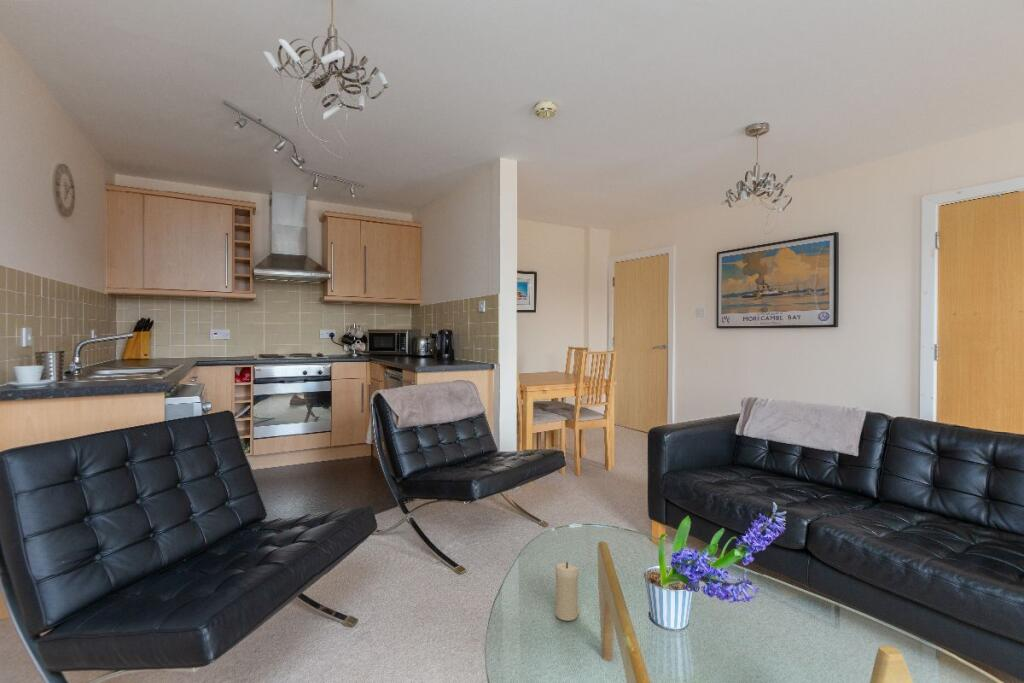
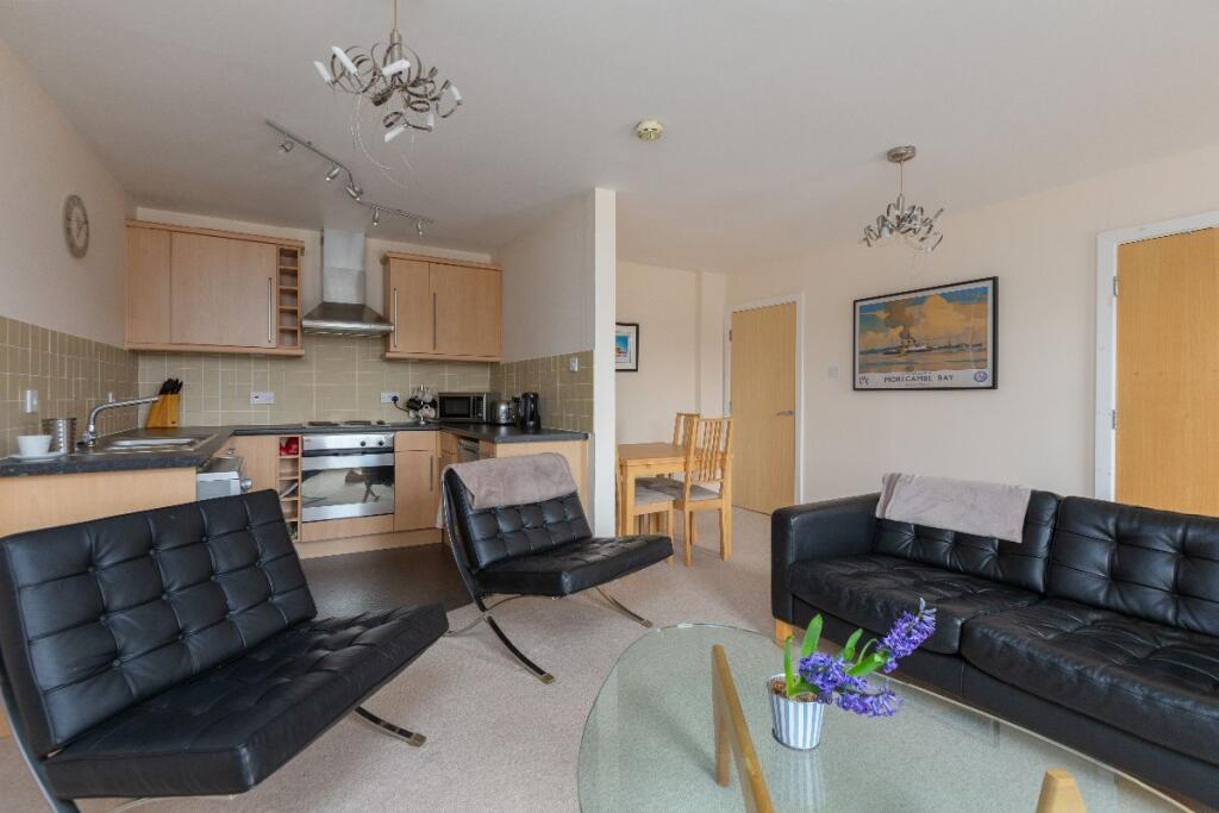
- candle (567, 587)
